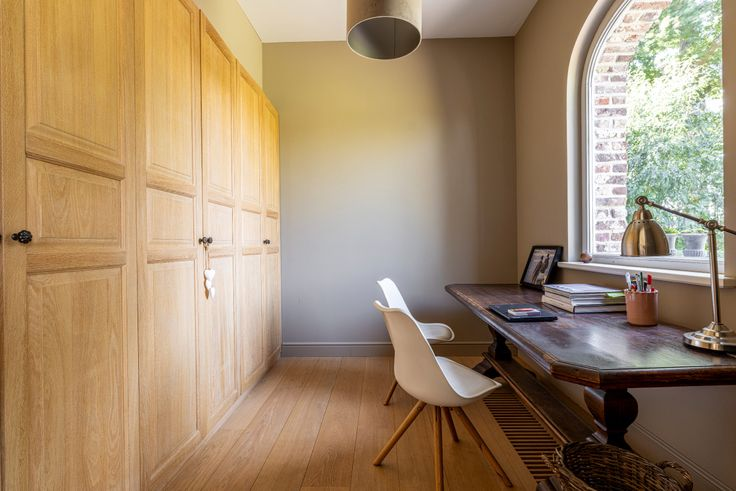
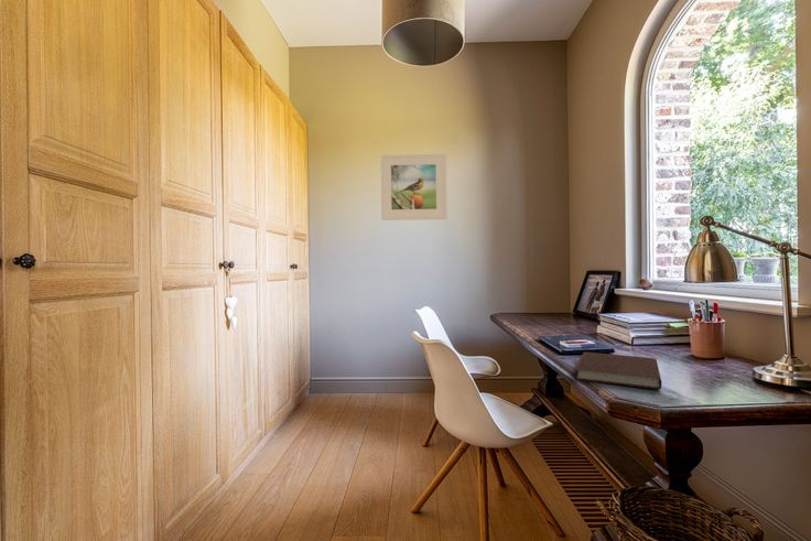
+ notebook (617, 368)
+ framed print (413, 186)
